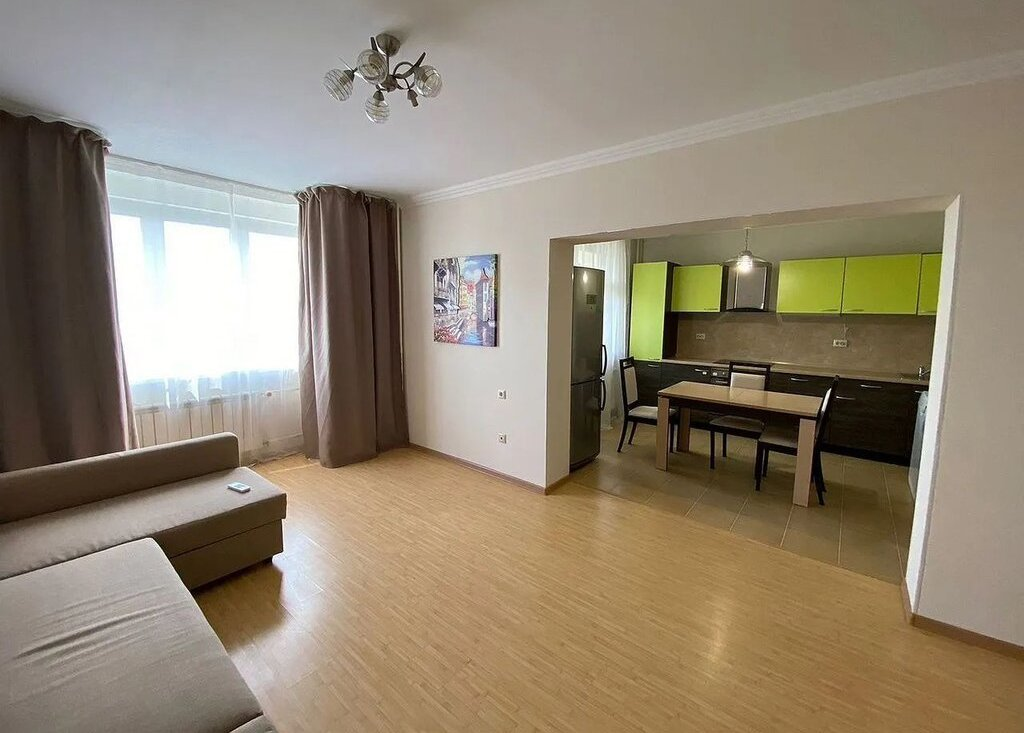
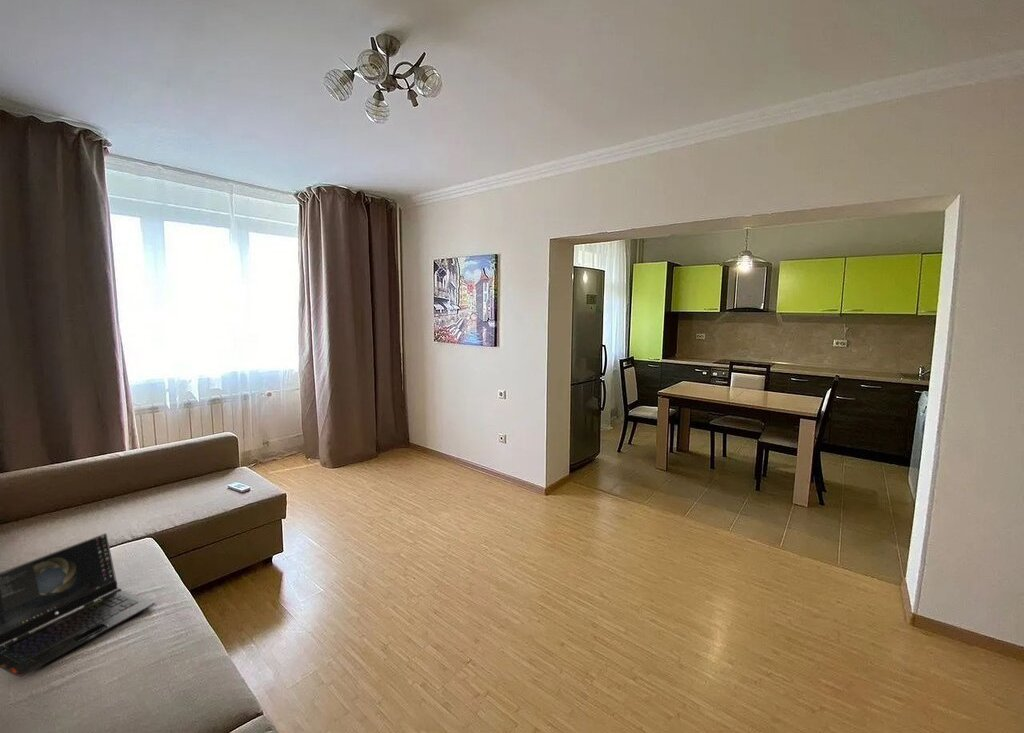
+ laptop computer (69, 596)
